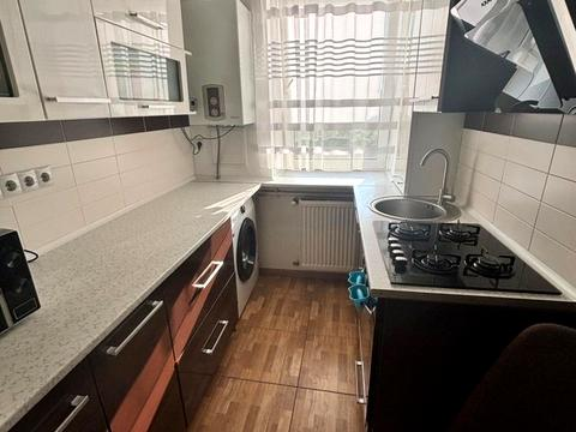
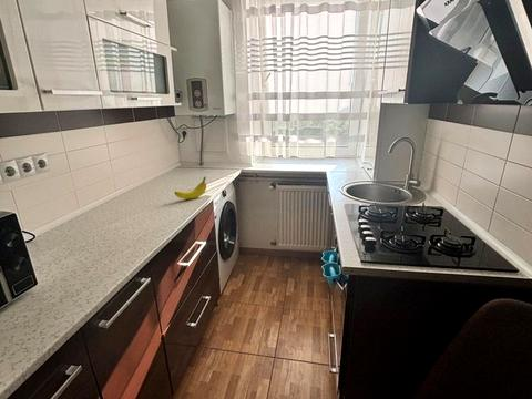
+ fruit (191, 191)
